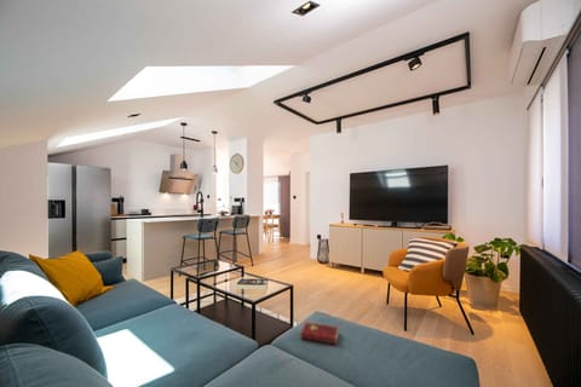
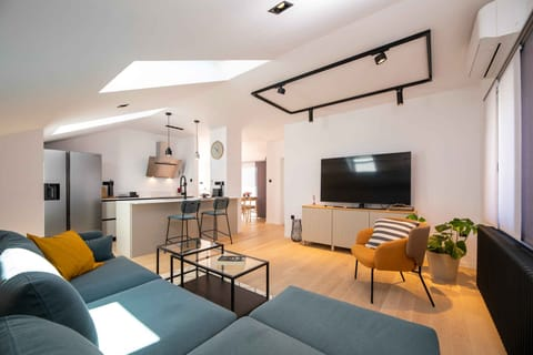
- hardcover book (320, 331)
